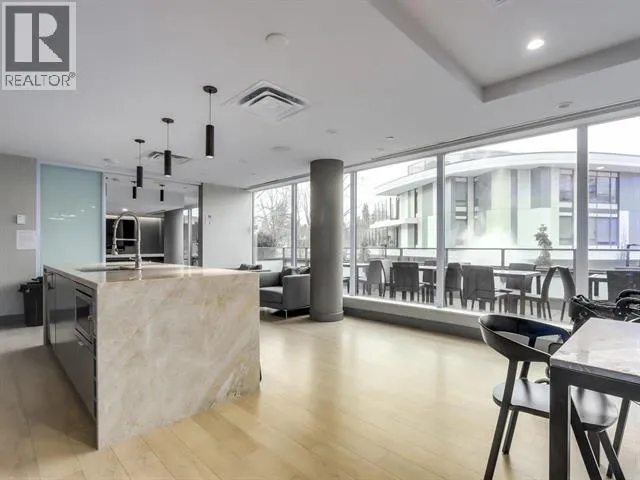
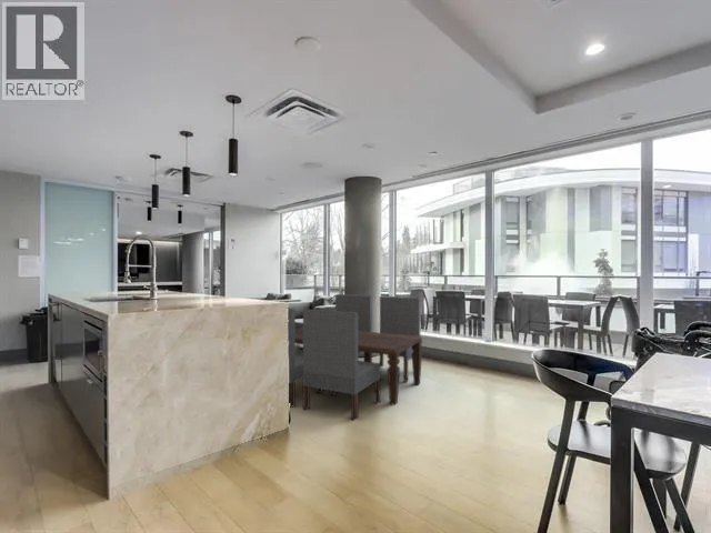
+ dining table (343, 342)
